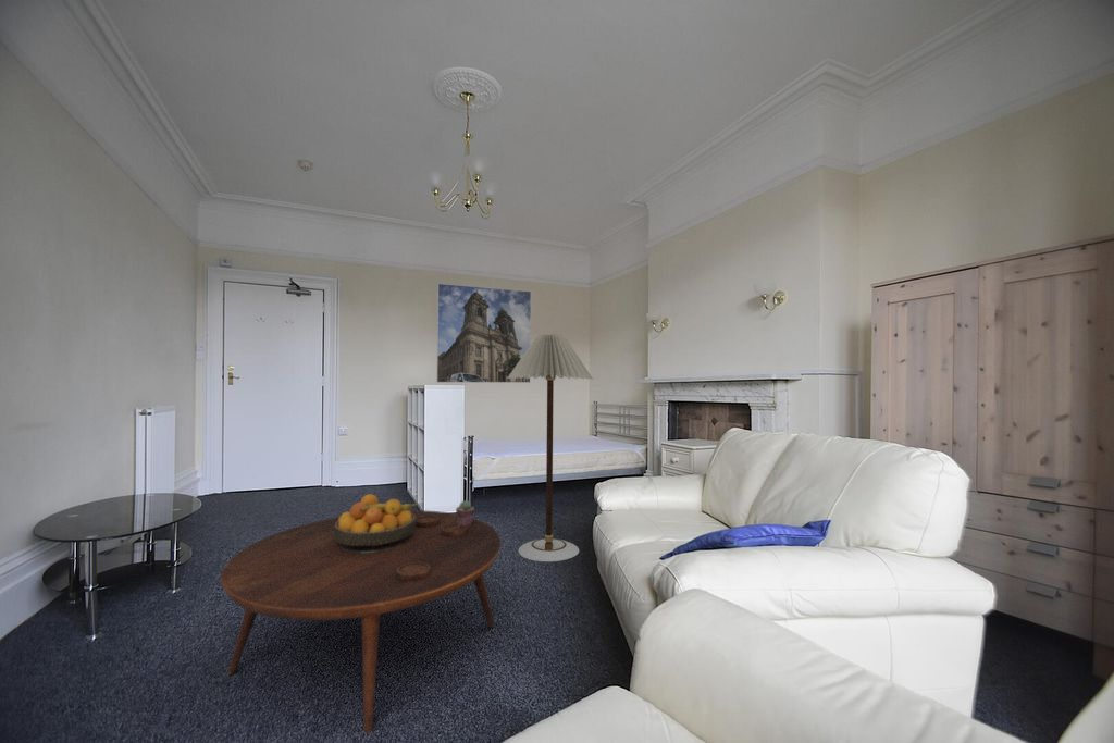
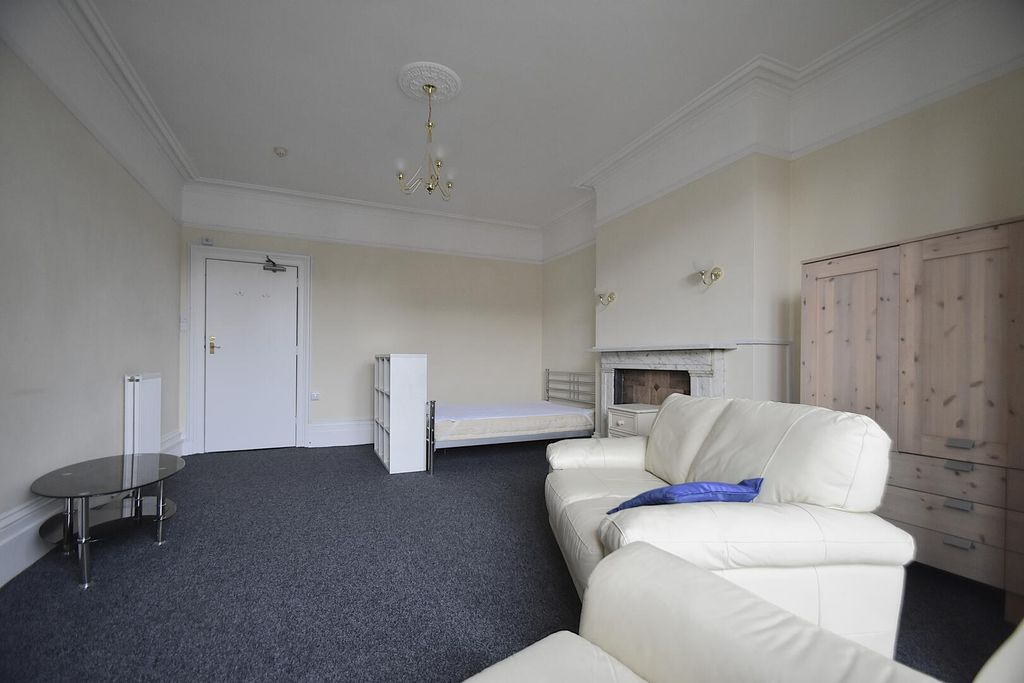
- floor lamp (549, 442)
- coffee table (374, 593)
- potted succulent (465, 515)
- fruit bowl (375, 519)
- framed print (485, 335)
